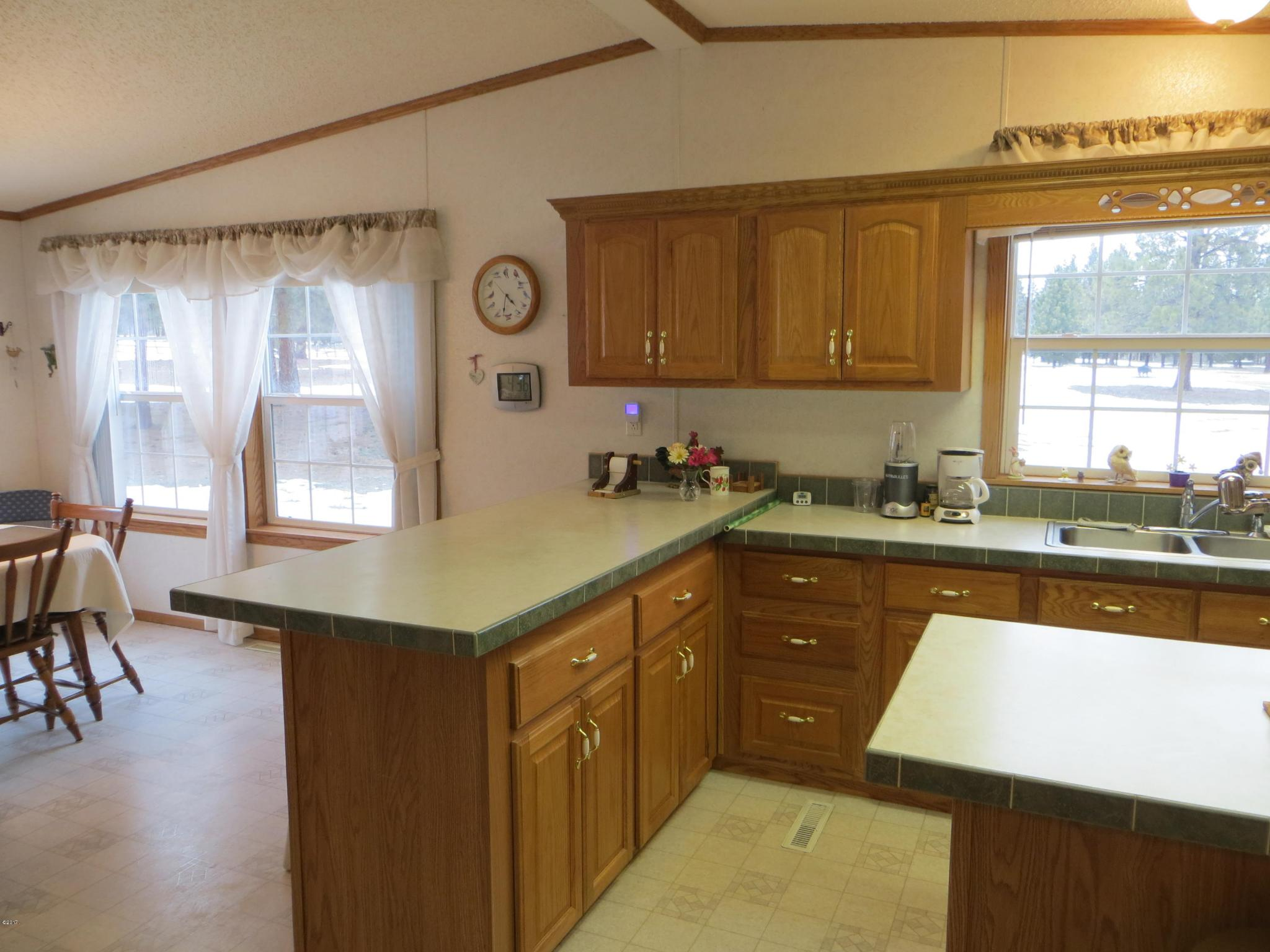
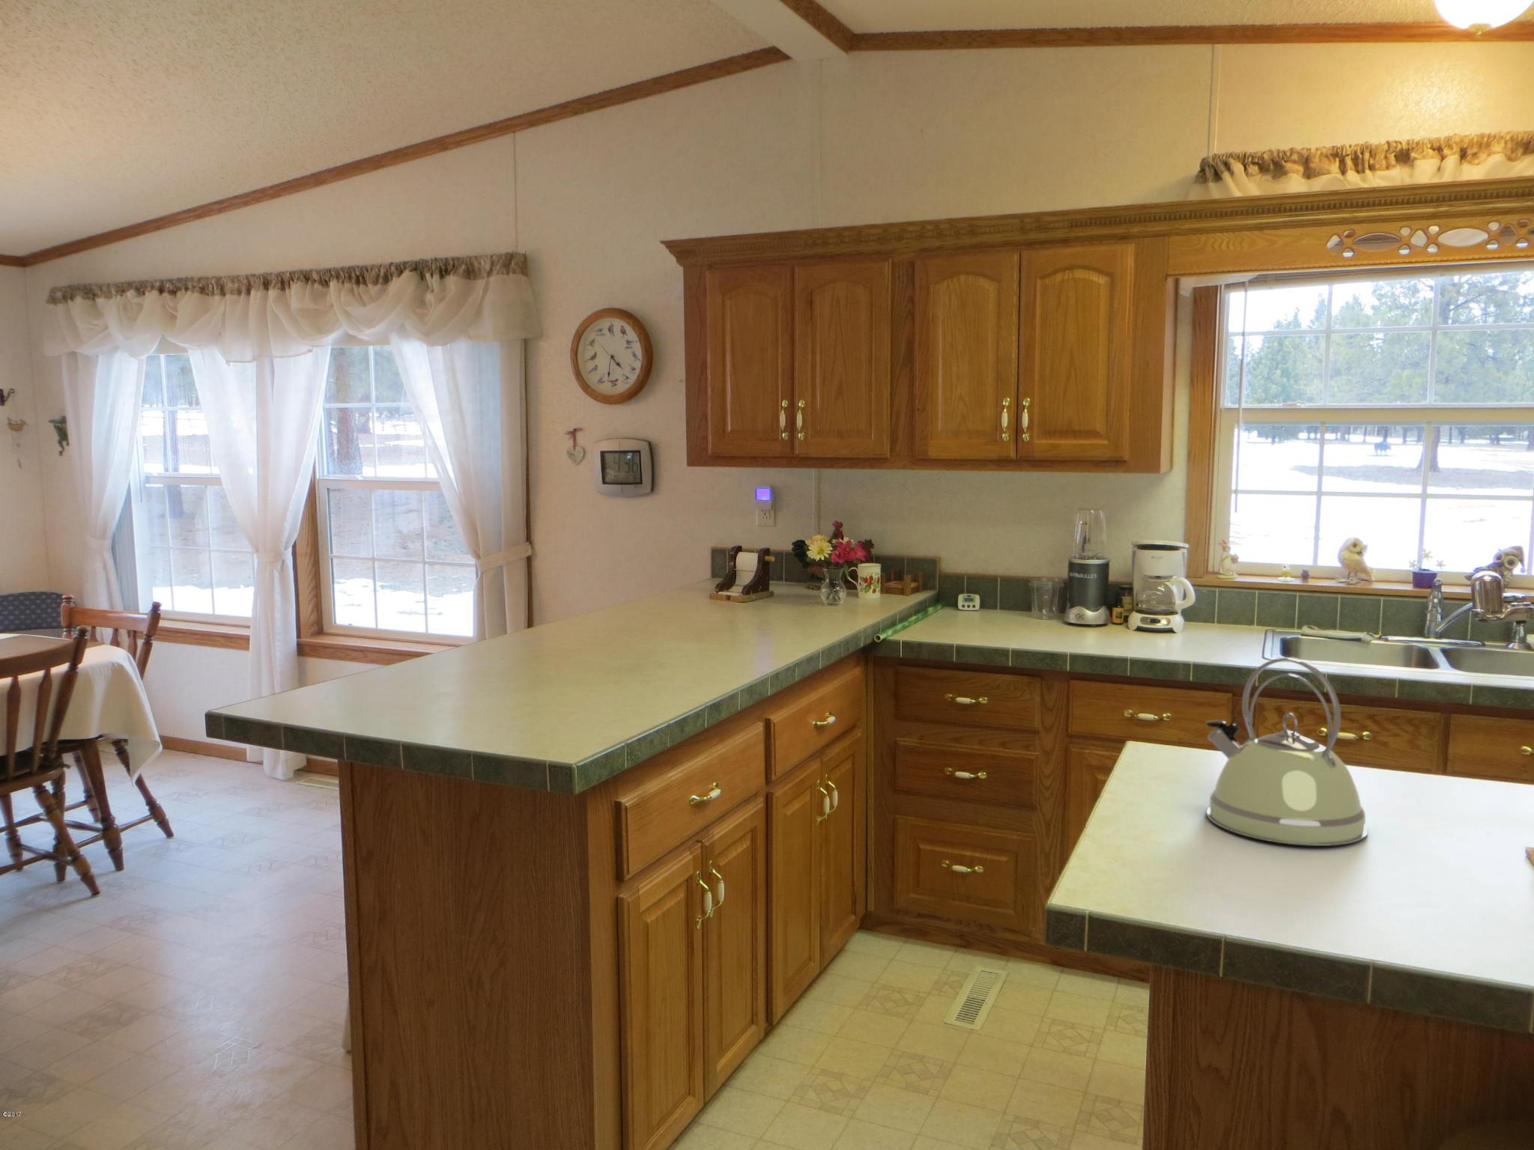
+ kettle (1279, 738)
